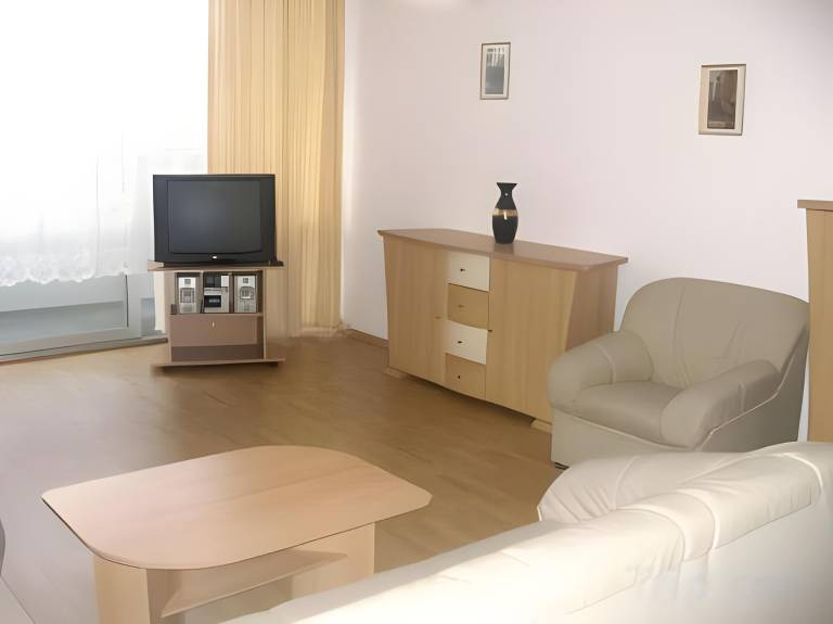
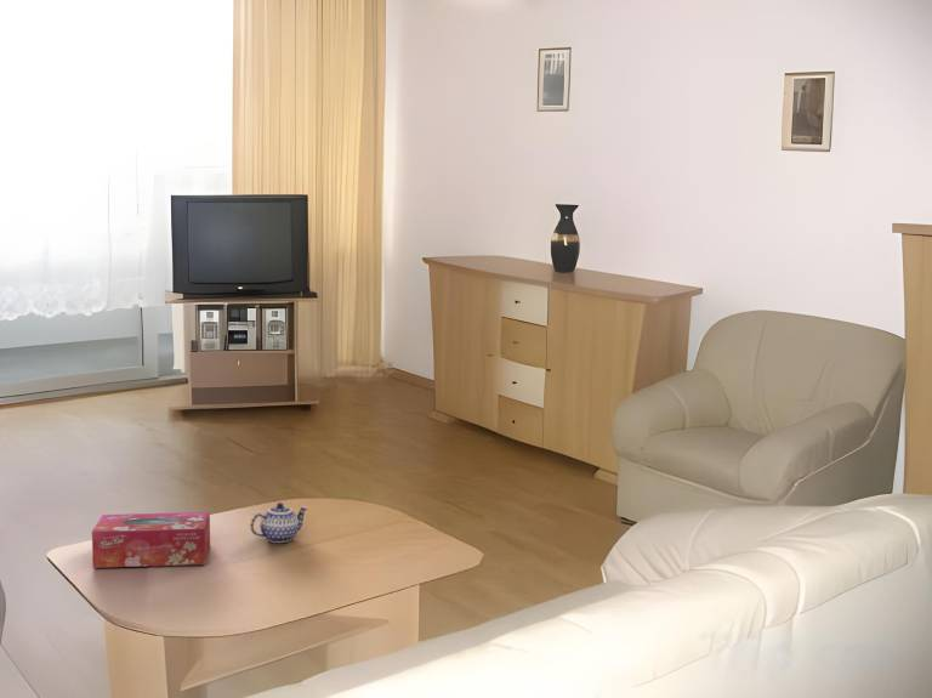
+ teapot (279, 521)
+ tissue box (153, 539)
